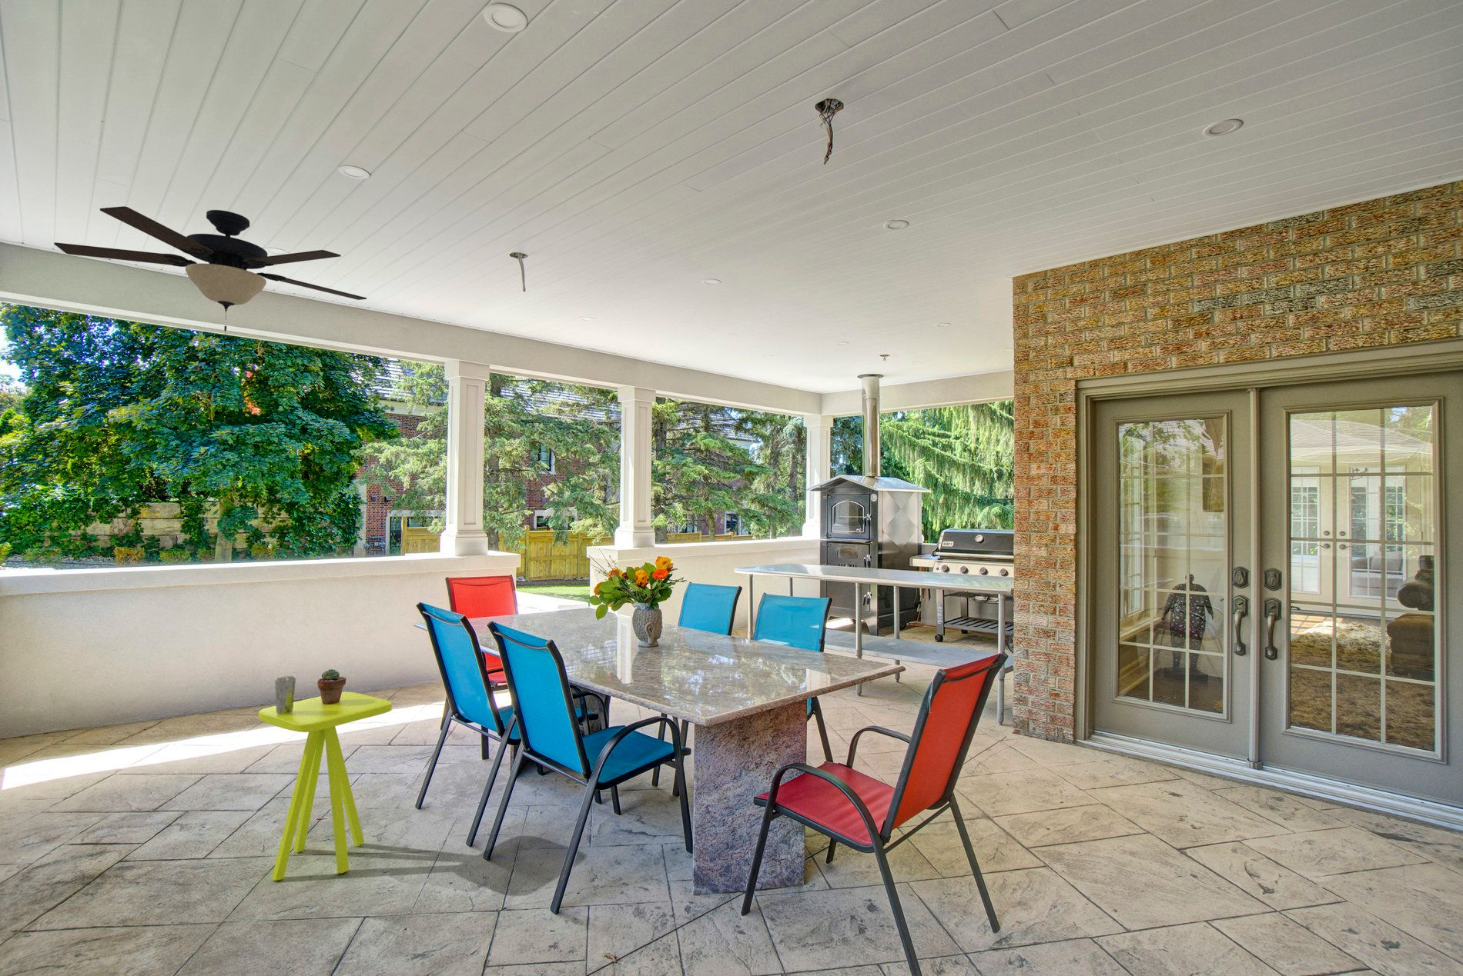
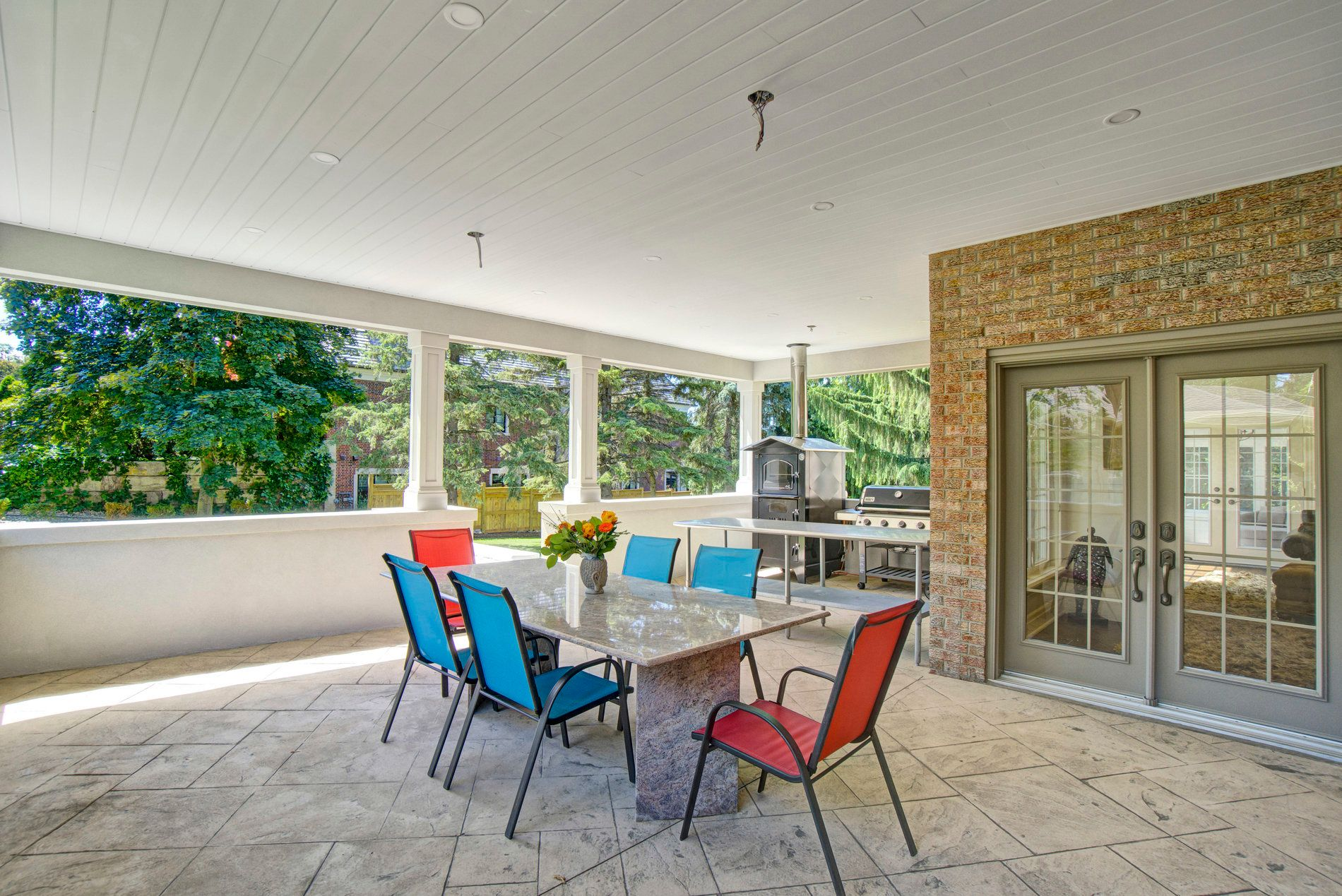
- side table (329, 781)
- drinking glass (285, 695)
- ceiling fan (227, 284)
- potted succulent (331, 684)
